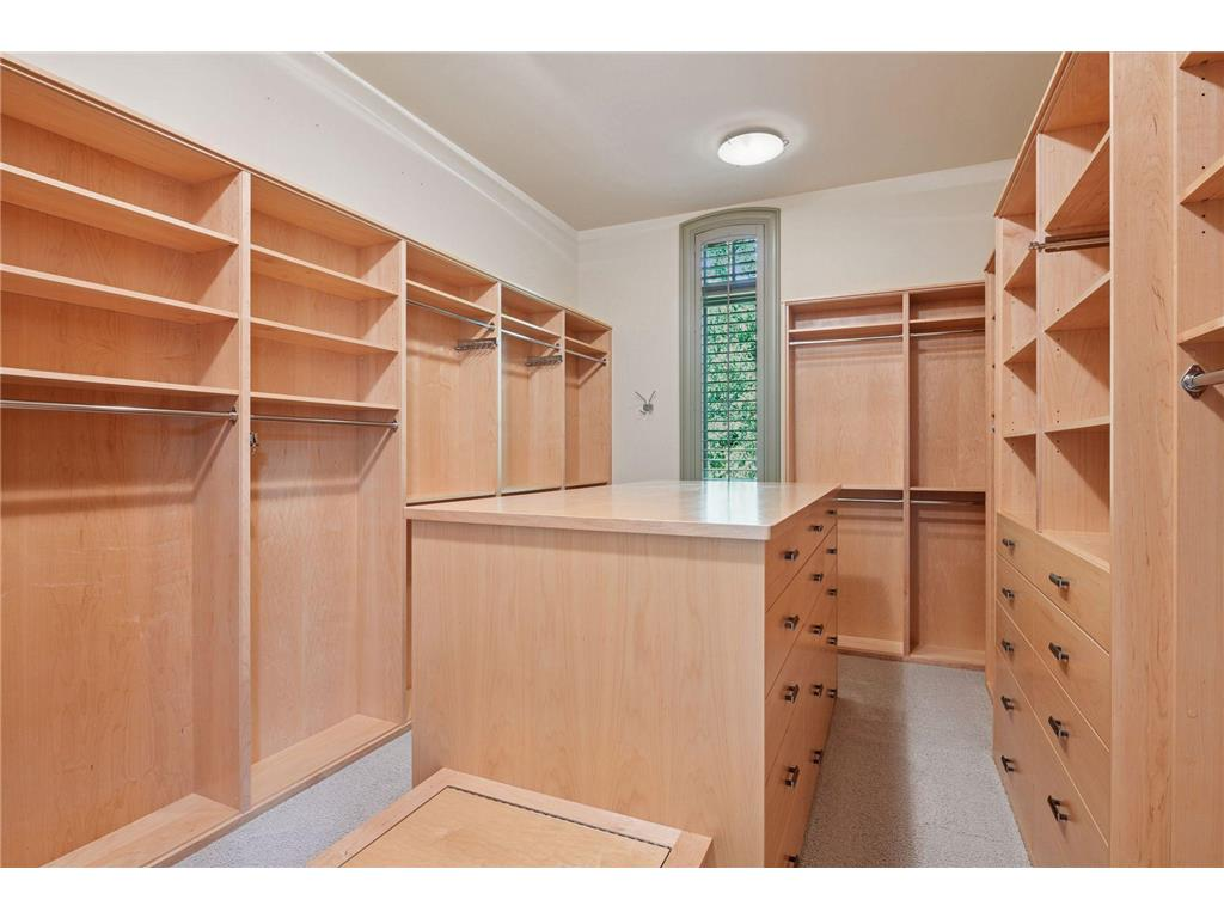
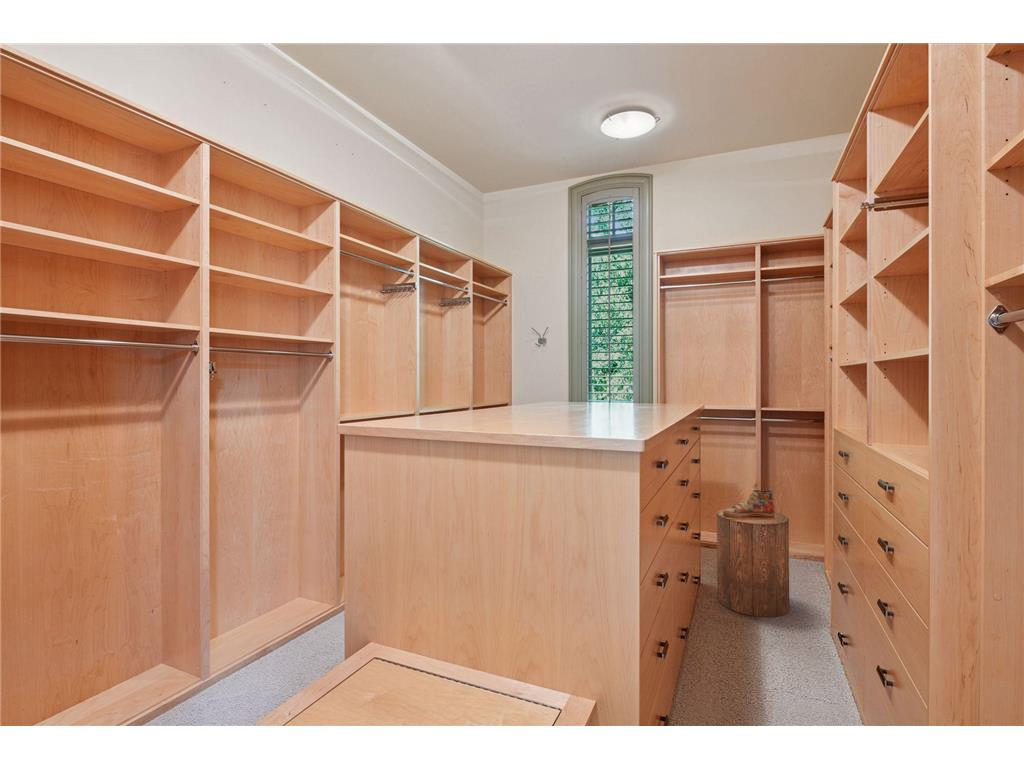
+ stool (752, 559)
+ shoe (748, 499)
